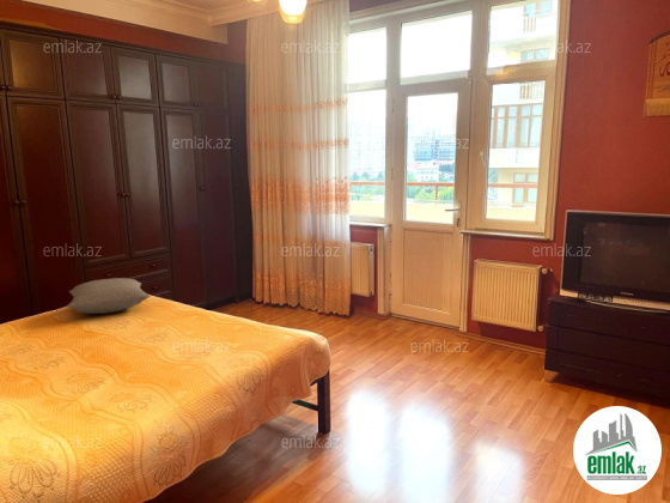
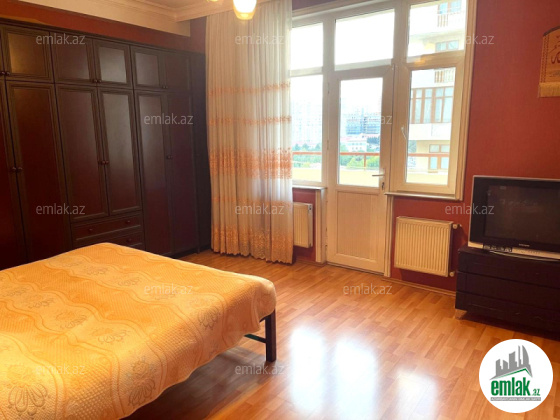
- pillow (108, 295)
